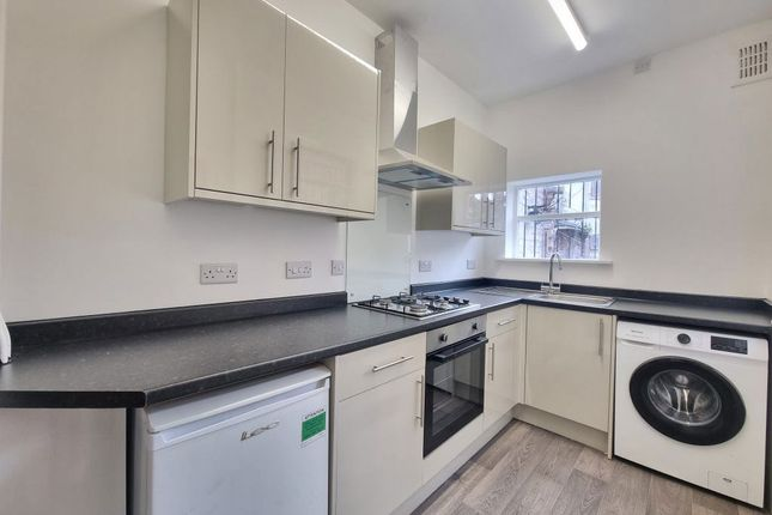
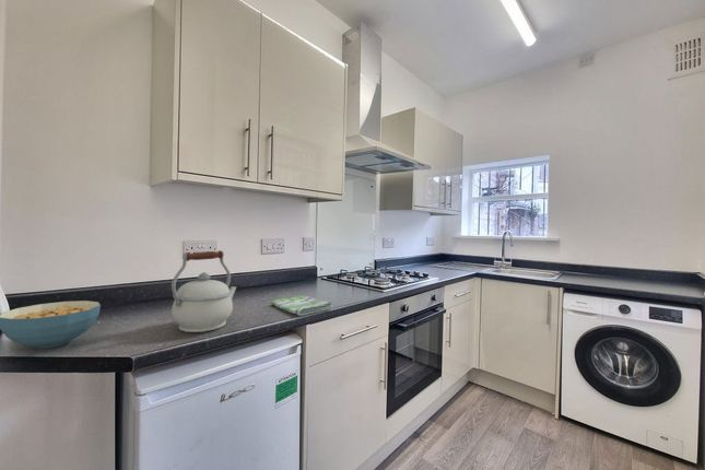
+ dish towel (301, 303)
+ kettle (208, 287)
+ cereal bowl (52, 326)
